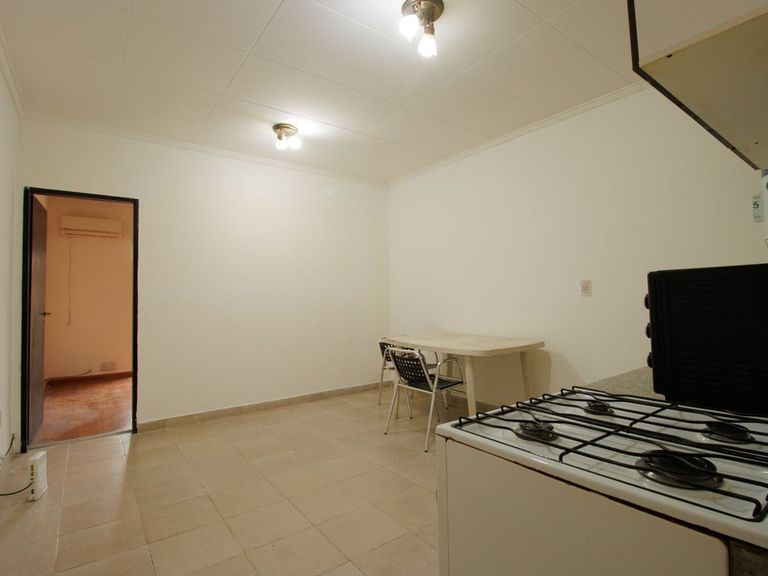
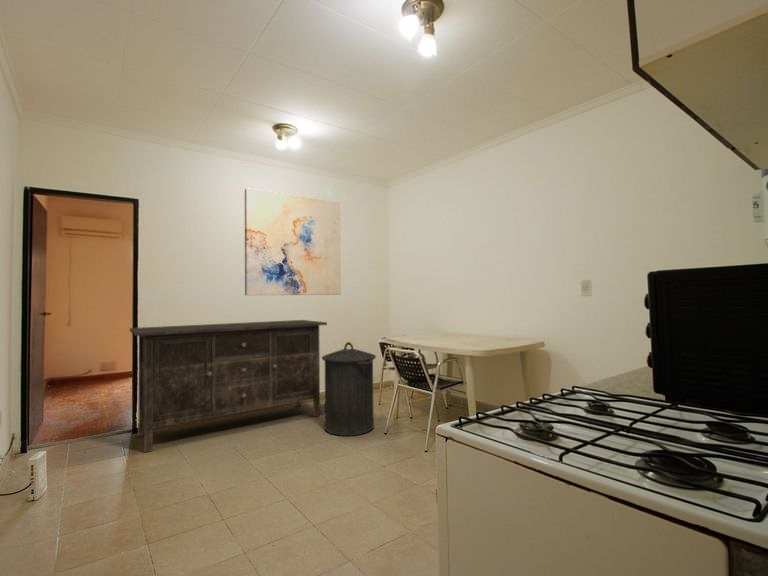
+ trash can (349, 384)
+ wall art (295, 245)
+ sideboard (235, 374)
